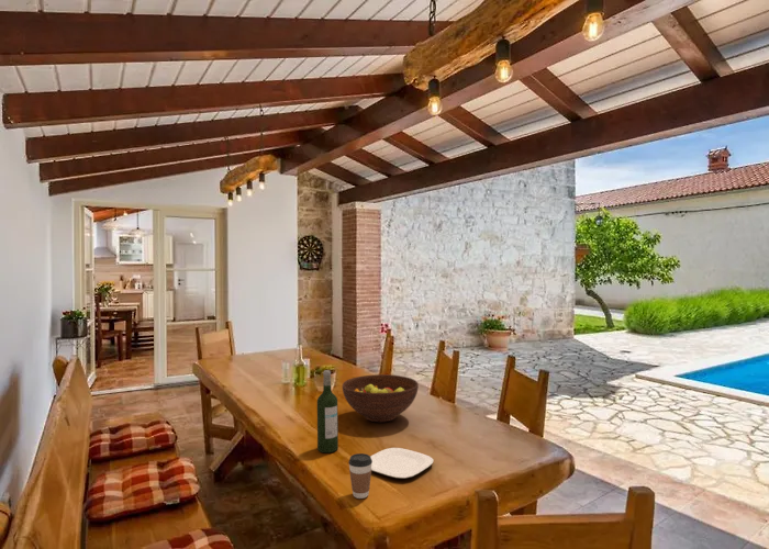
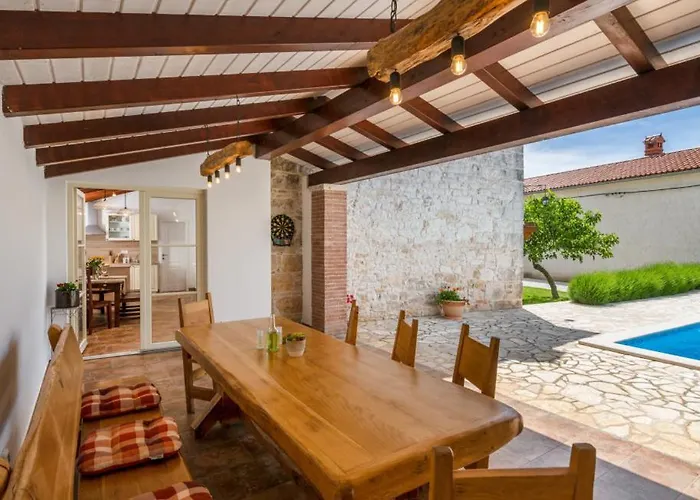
- coffee cup (360, 475)
- wine bottle (327, 410)
- plate (398, 462)
- fruit bowl (380, 401)
